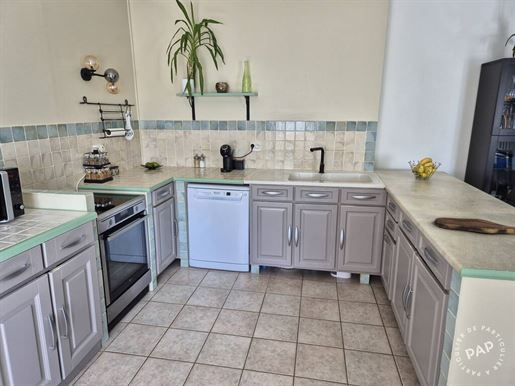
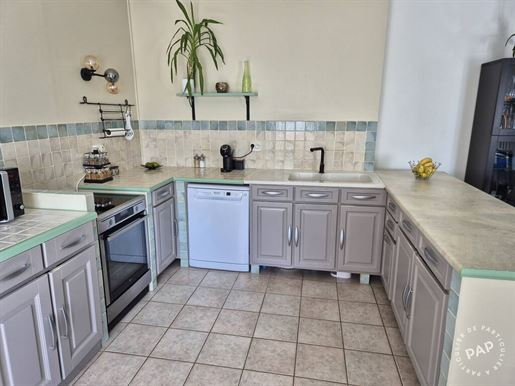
- cutting board (477, 225)
